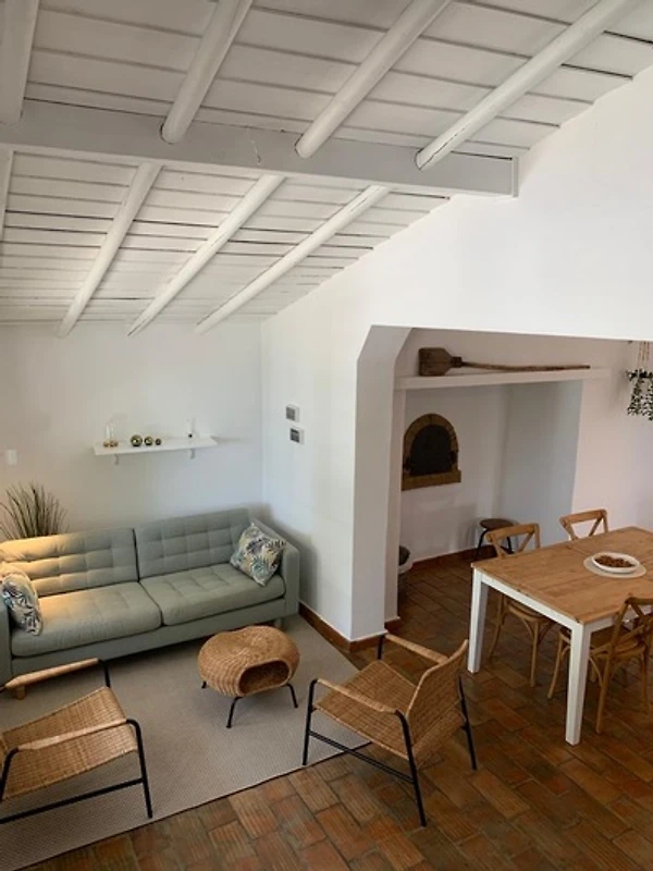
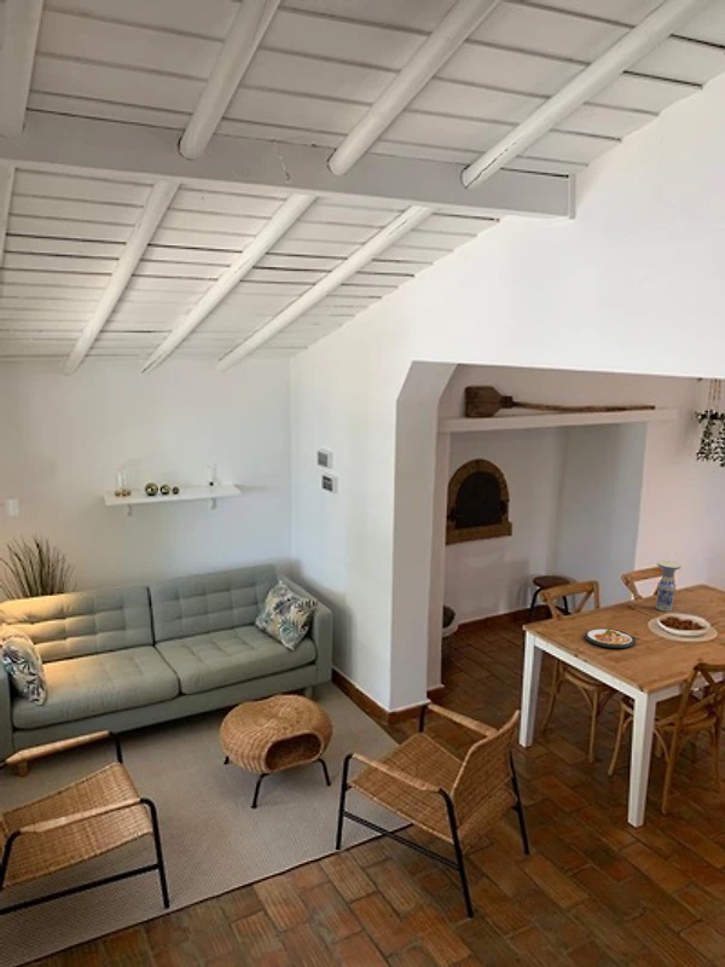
+ dish (609, 636)
+ vase (667, 586)
